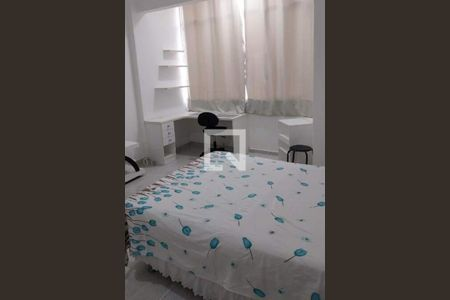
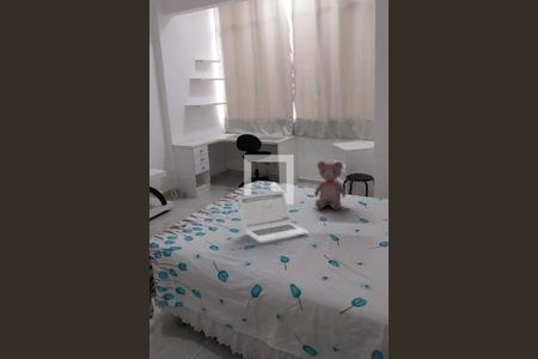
+ laptop (273, 214)
+ teddy bear (329, 184)
